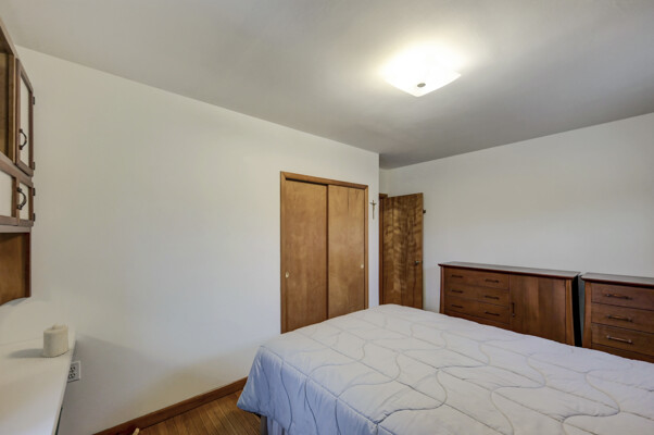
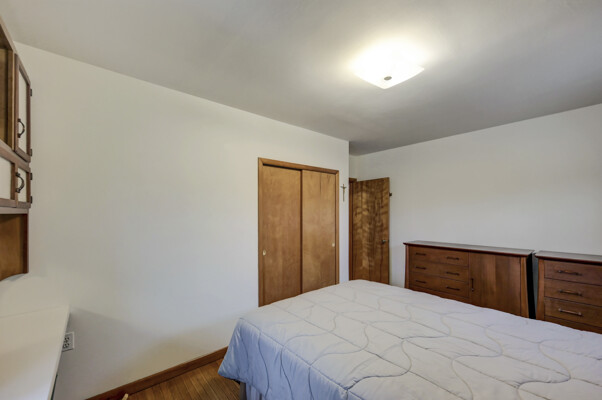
- candle (55, 337)
